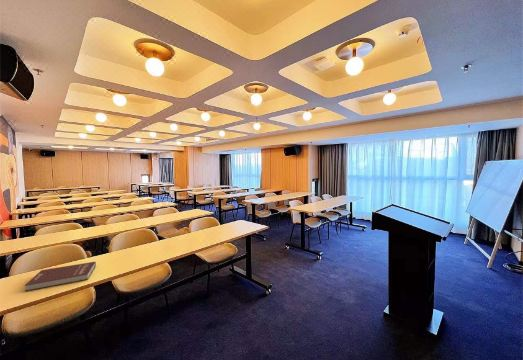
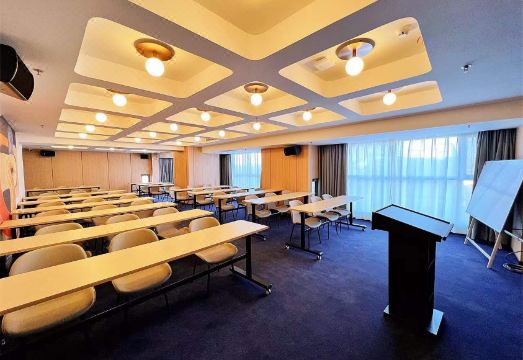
- book (64, 274)
